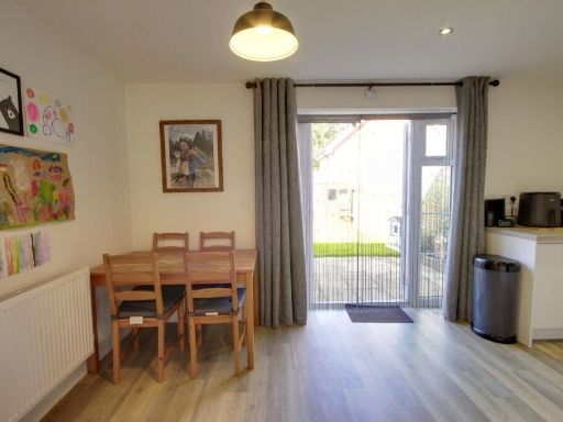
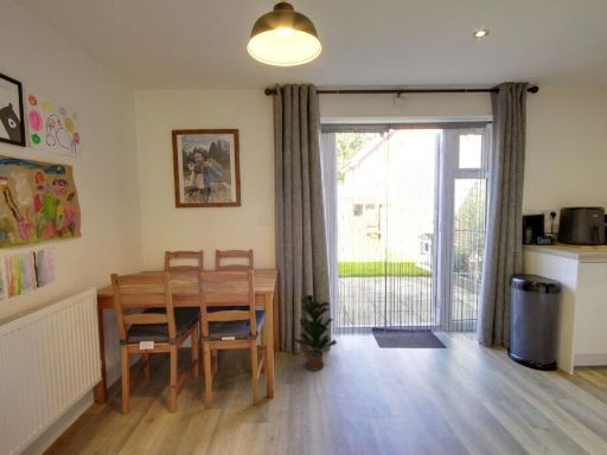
+ potted plant (313, 329)
